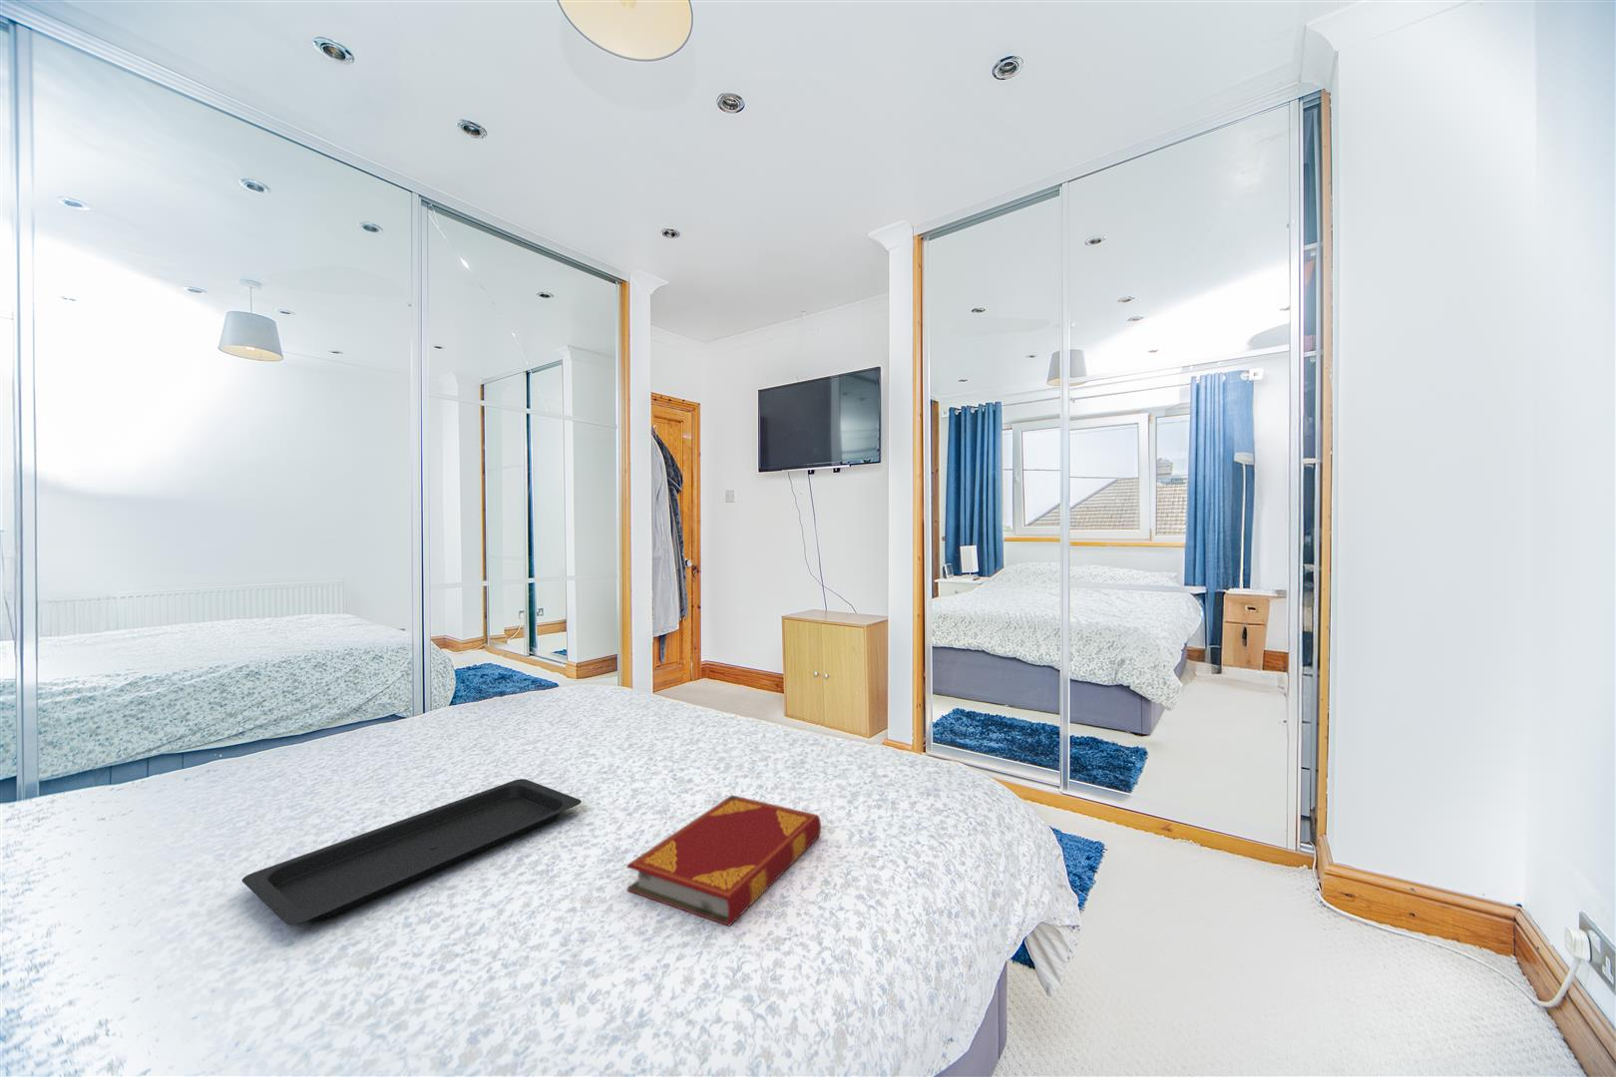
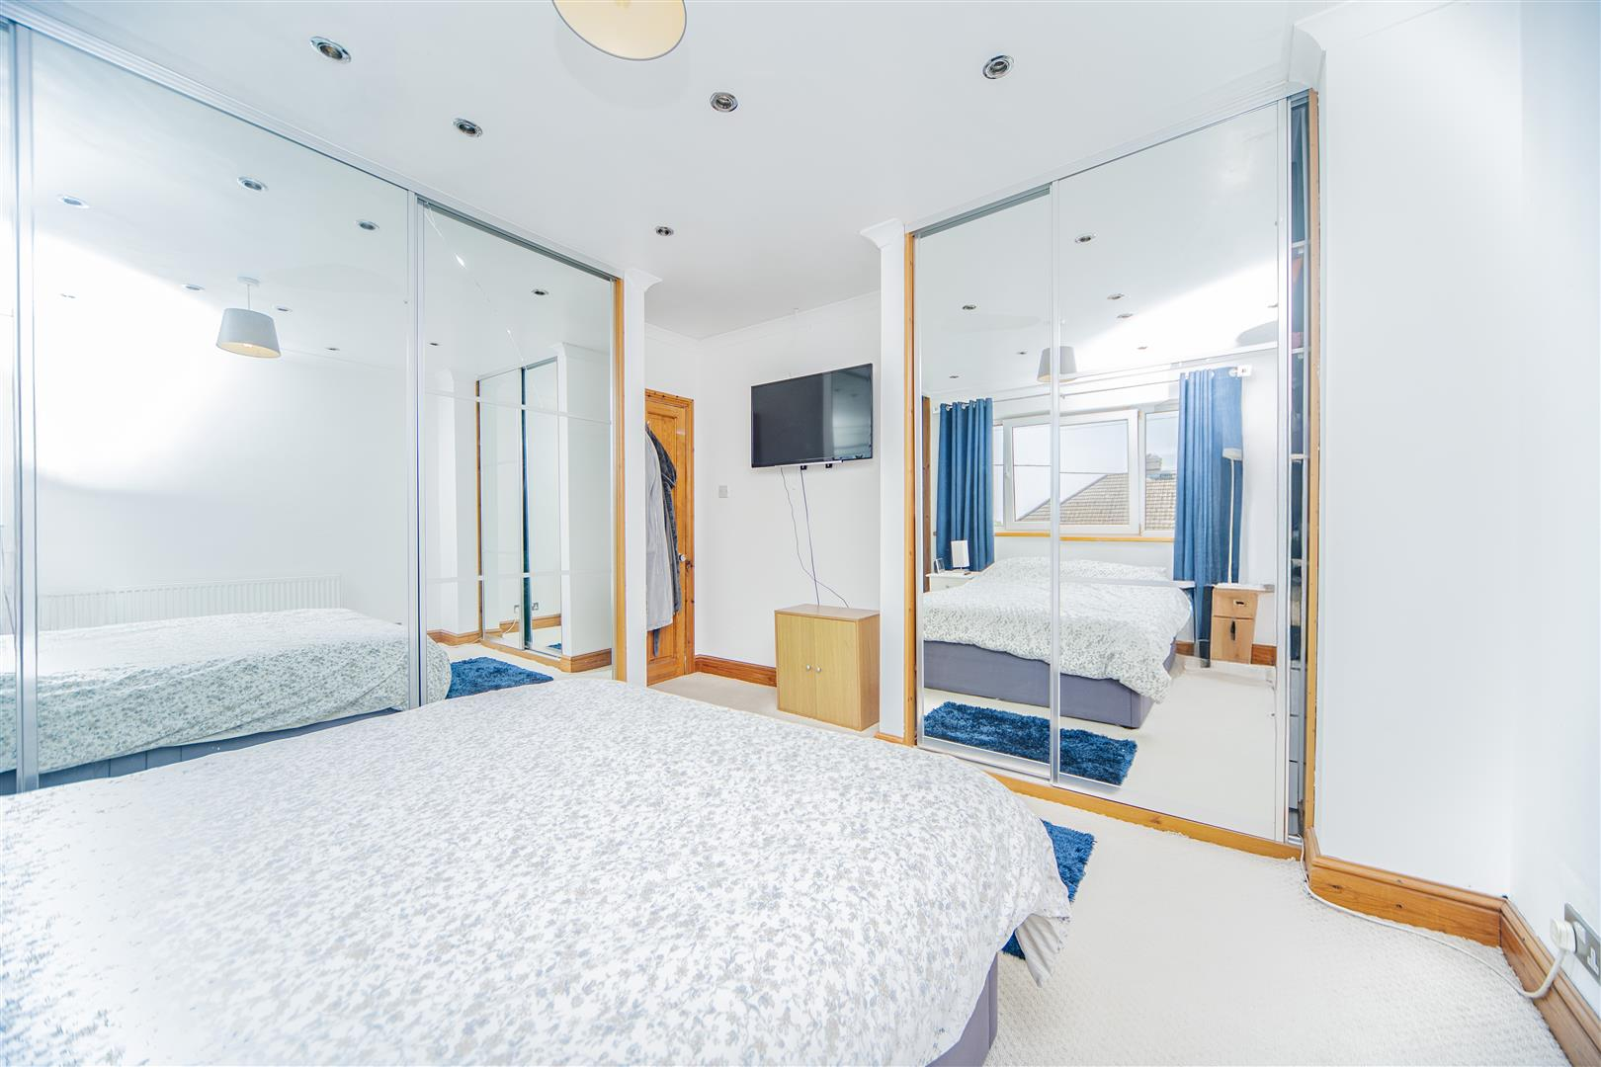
- serving tray (433, 840)
- hardback book (731, 850)
